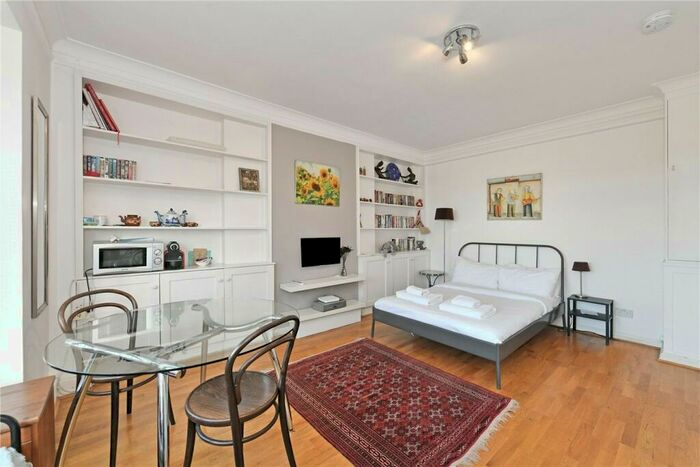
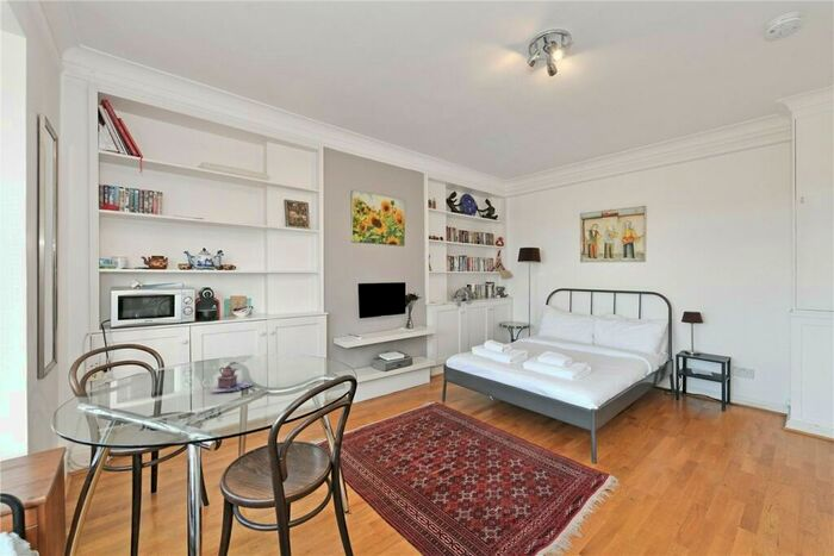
+ teapot (229, 376)
